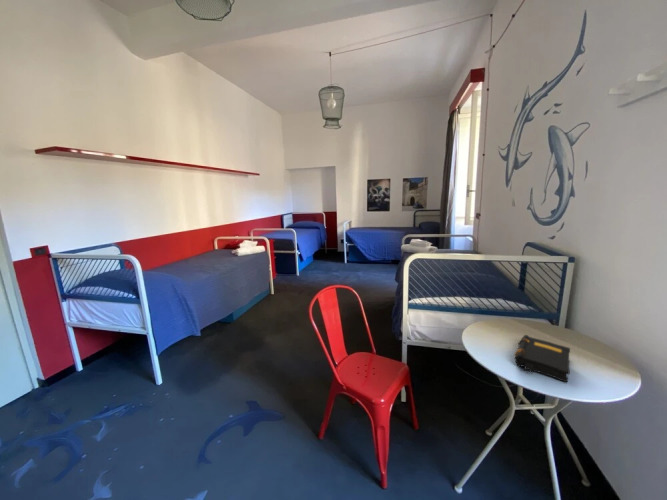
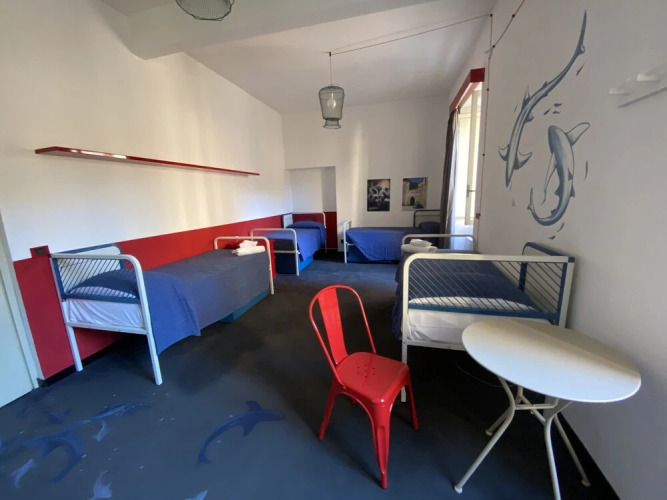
- book (541, 356)
